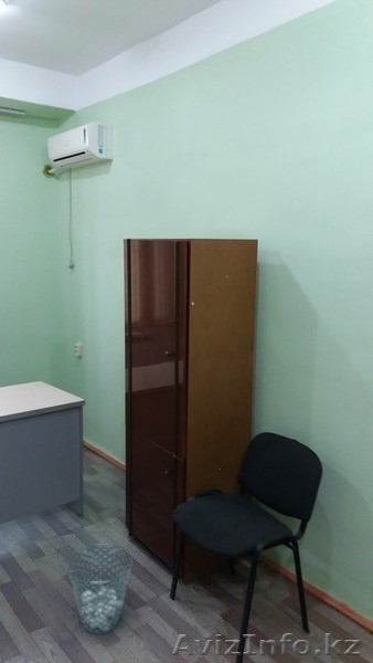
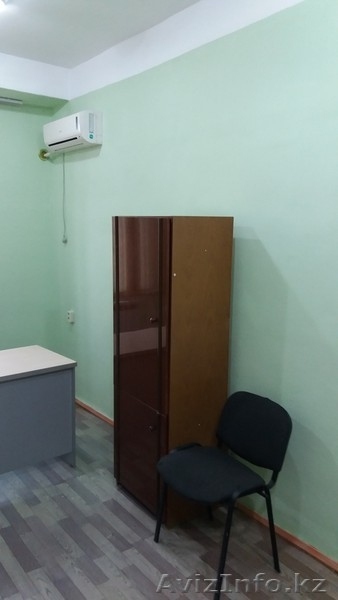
- waste basket (100, 591)
